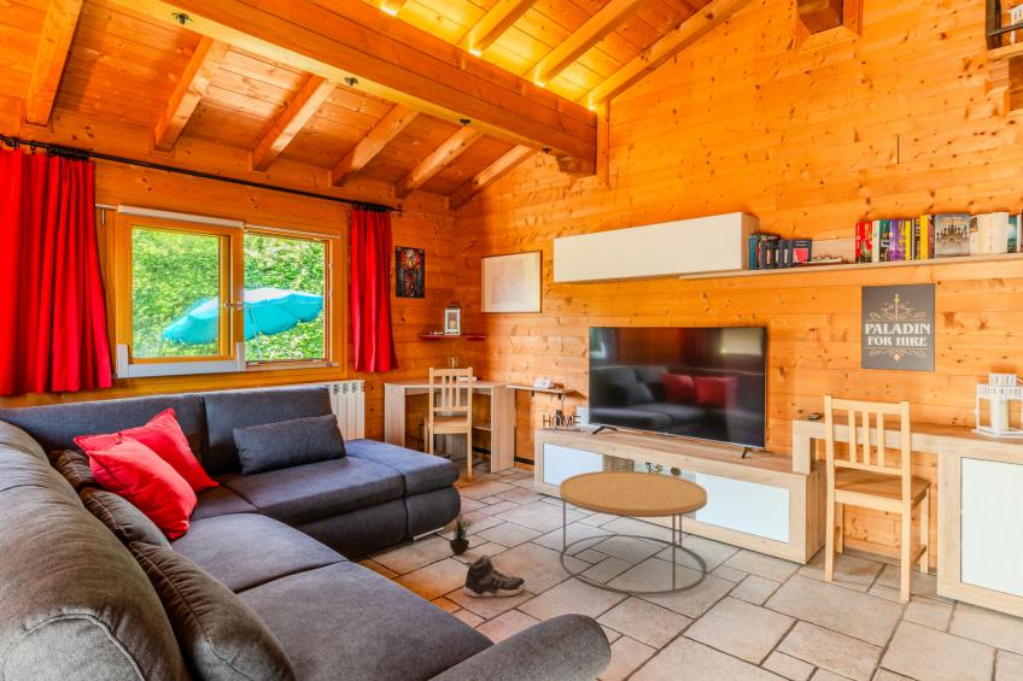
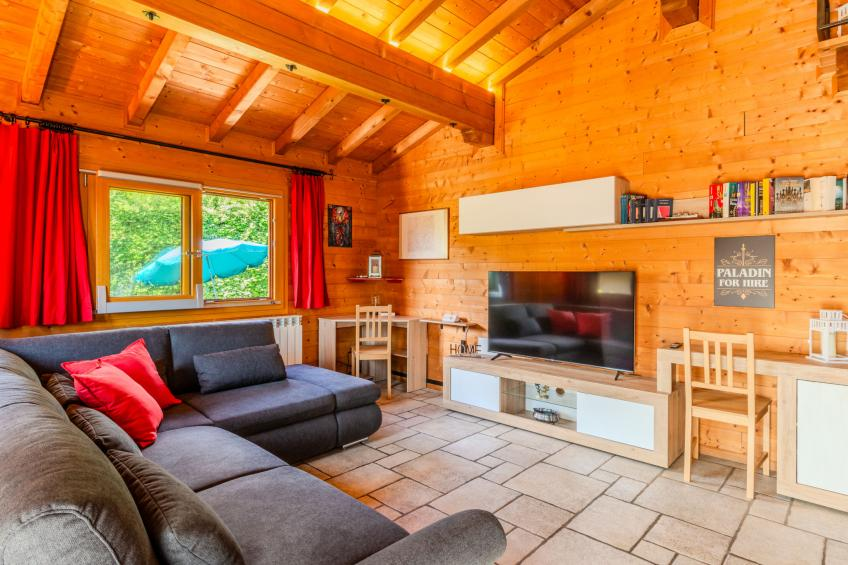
- potted plant (460, 523)
- sneaker (495, 574)
- coffee table (631, 516)
